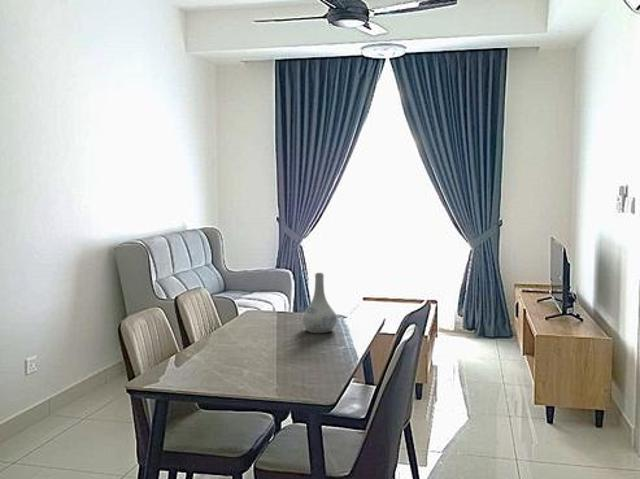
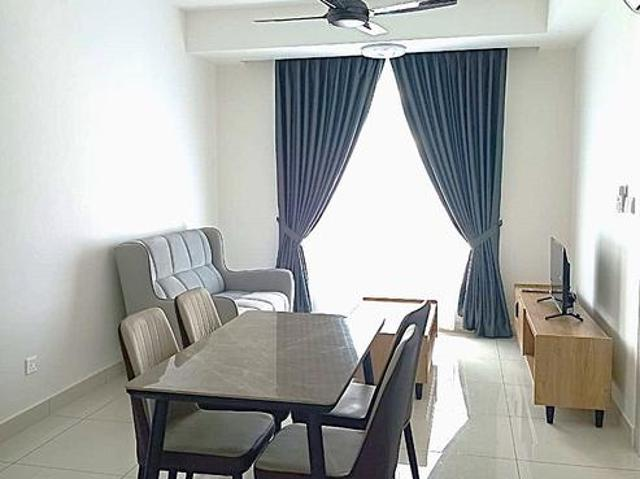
- vase (319, 301)
